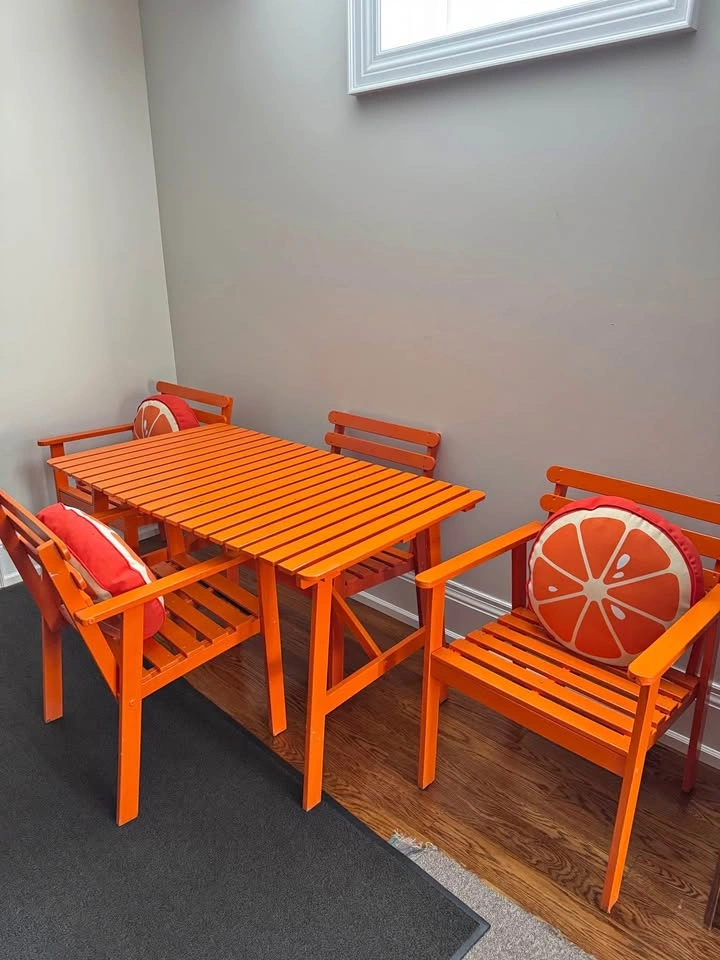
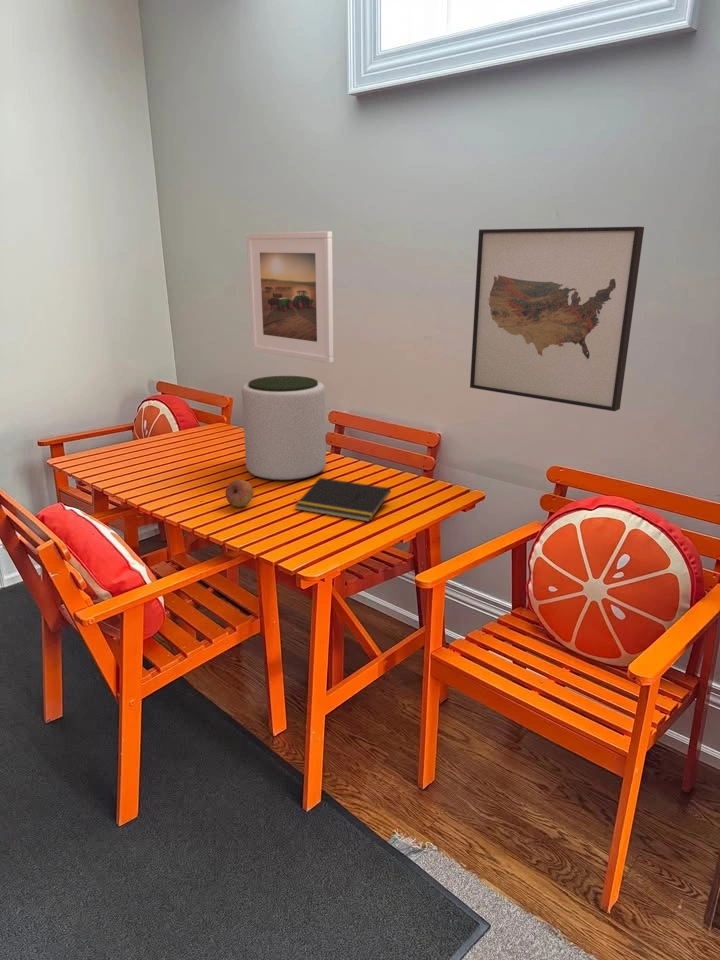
+ notepad (343, 498)
+ fruit (239, 493)
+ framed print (288, 296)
+ wall art (547, 316)
+ plant pot (284, 427)
